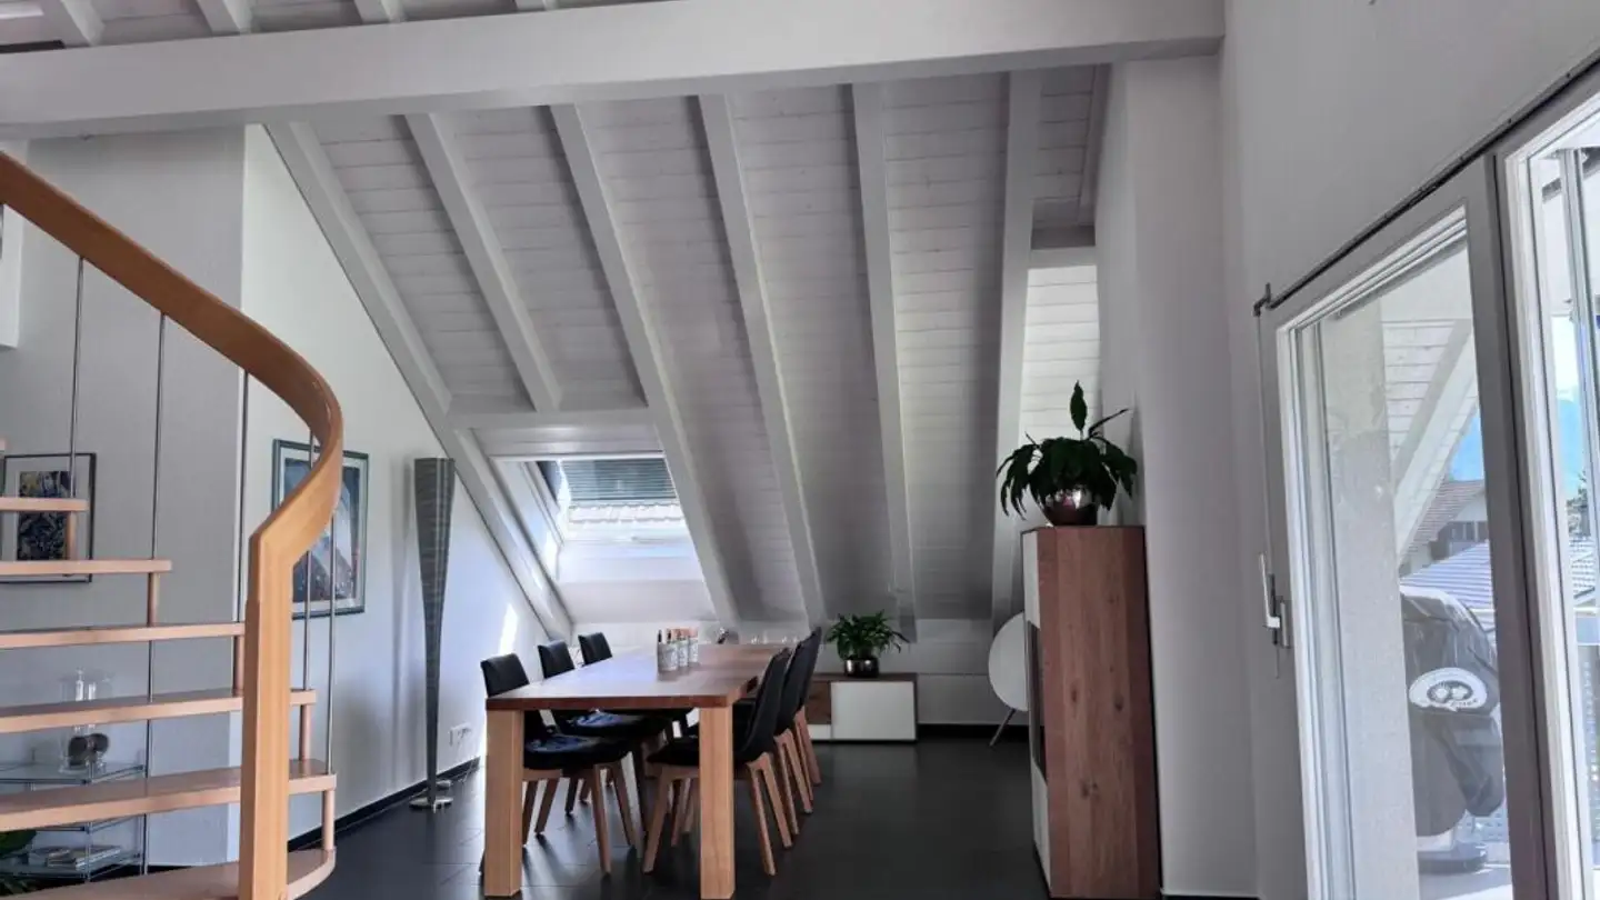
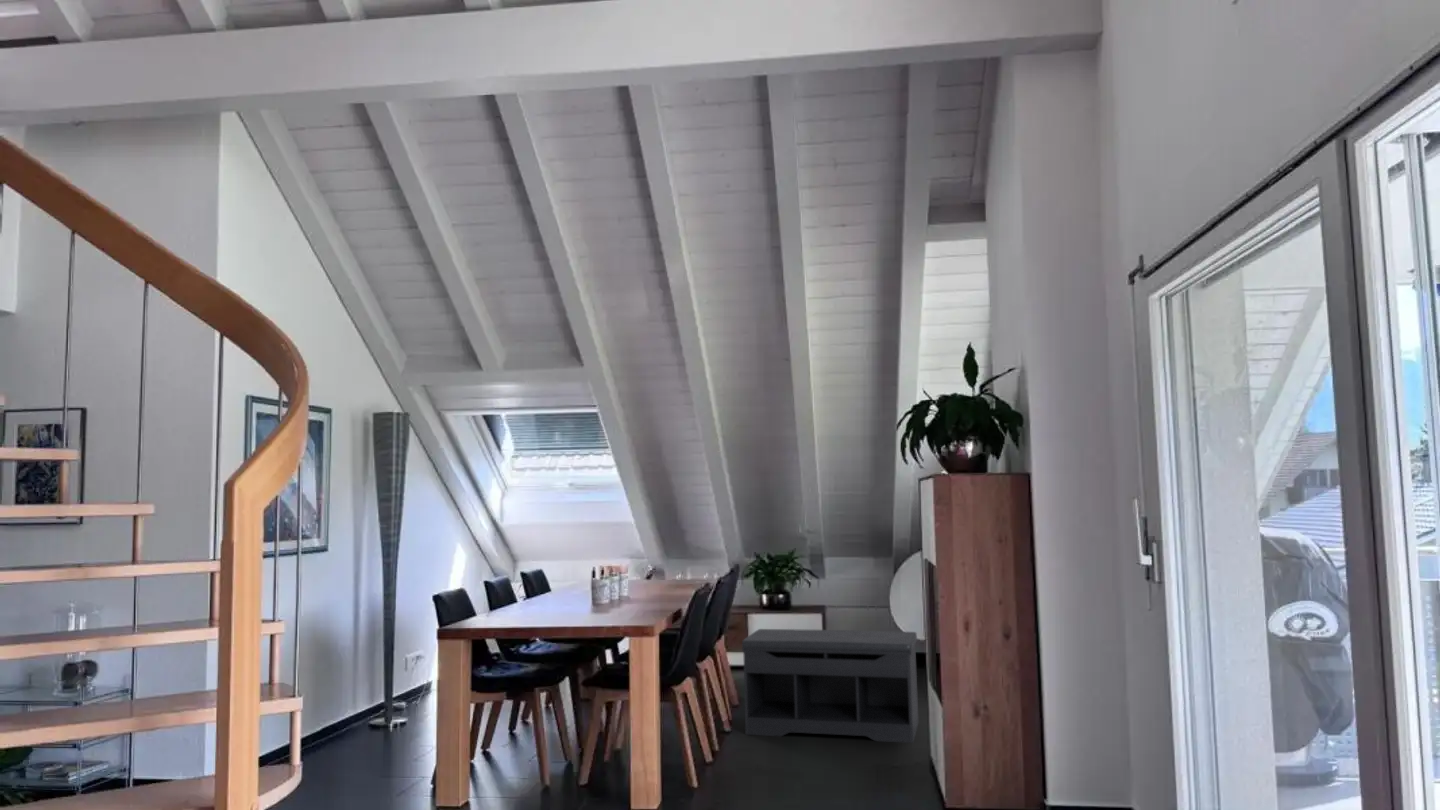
+ bench (831, 681)
